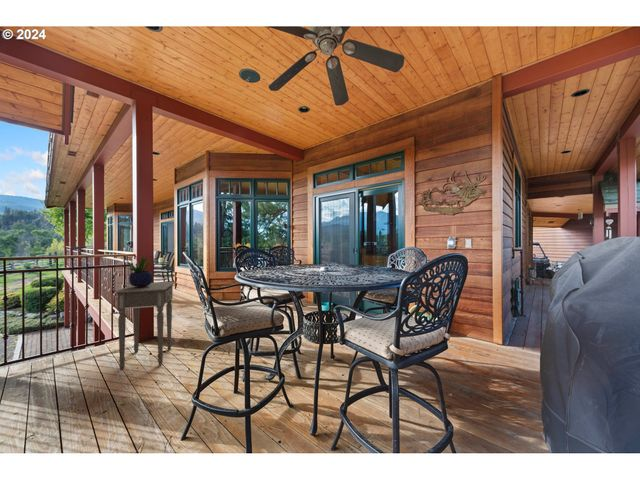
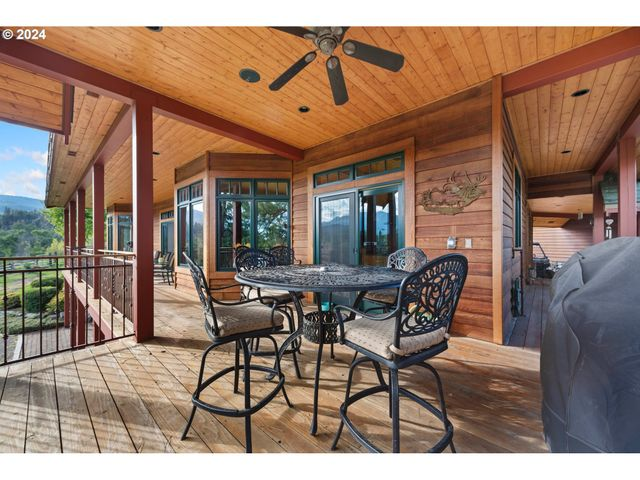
- potted plant (138, 270)
- side table (157, 321)
